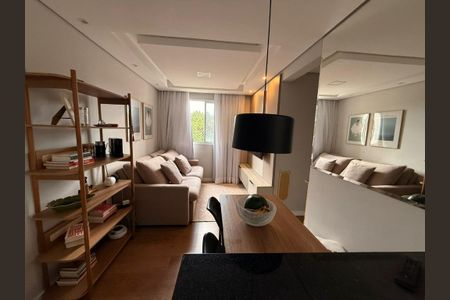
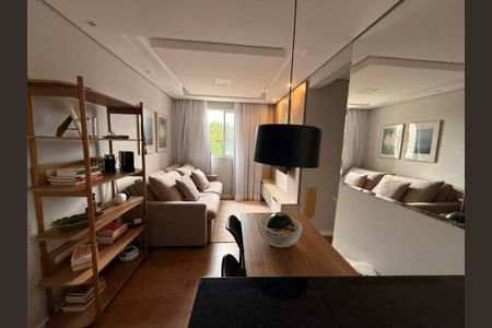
- remote control (408, 269)
